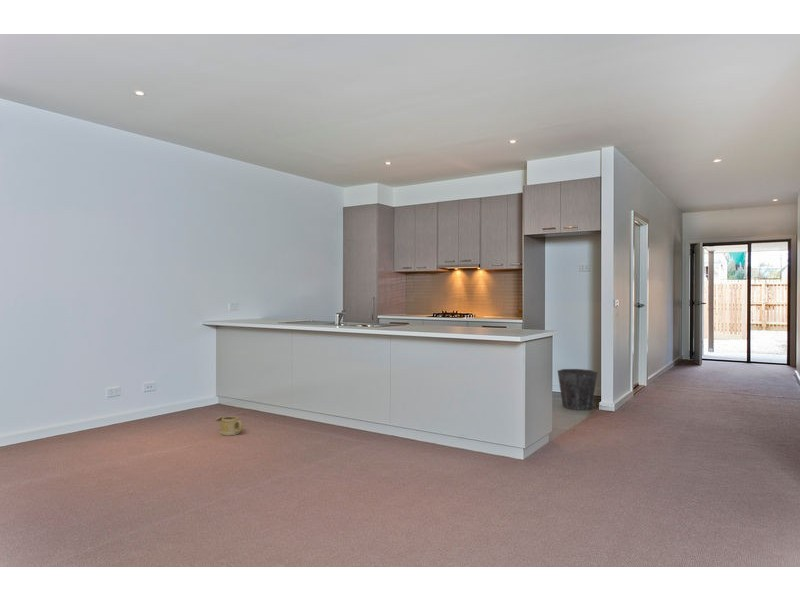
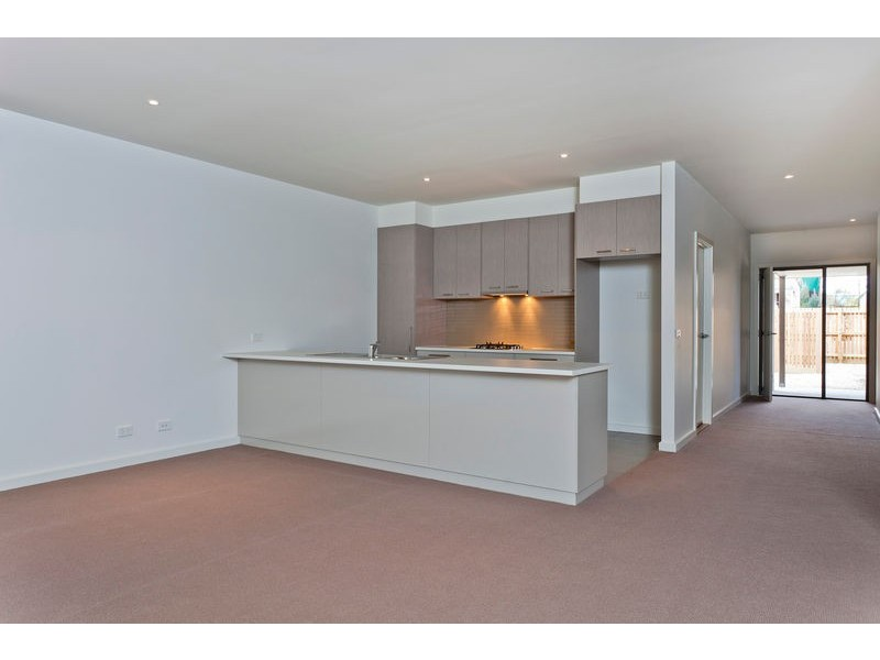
- watering can (229, 425)
- waste bin (577, 389)
